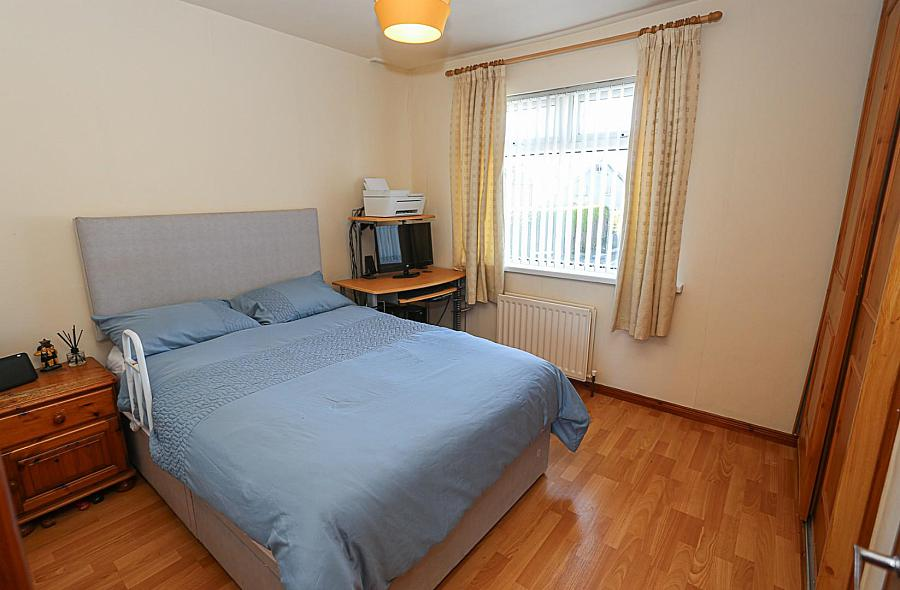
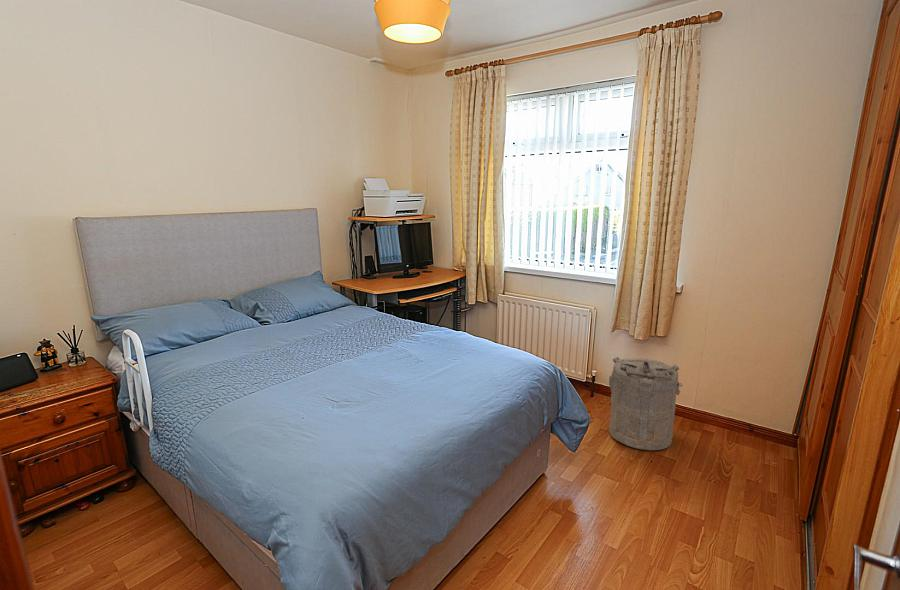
+ laundry hamper (640, 397)
